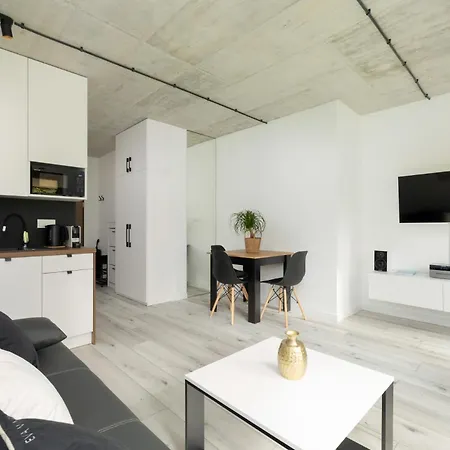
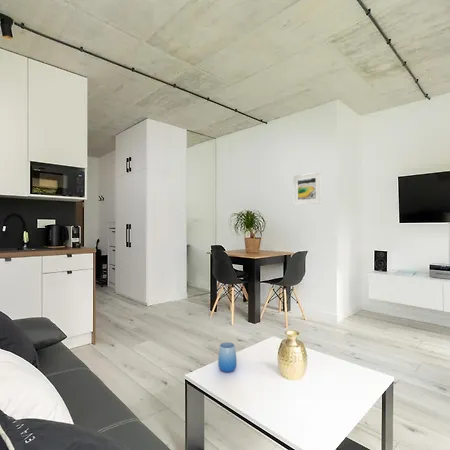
+ cup (227, 357)
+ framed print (306, 189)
